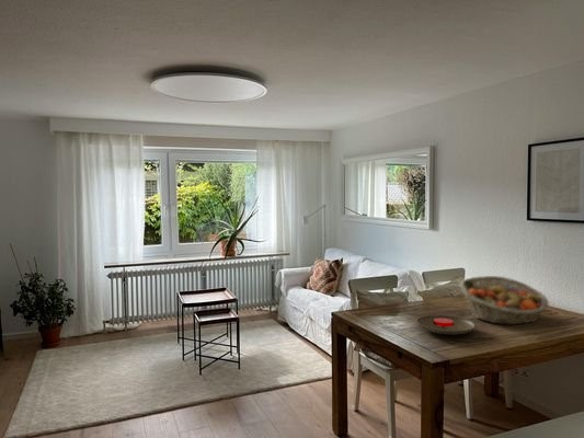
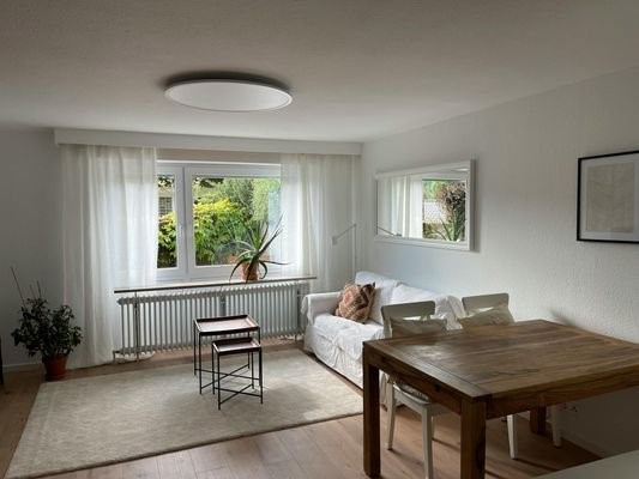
- fruit basket (502, 299)
- plate (445, 325)
